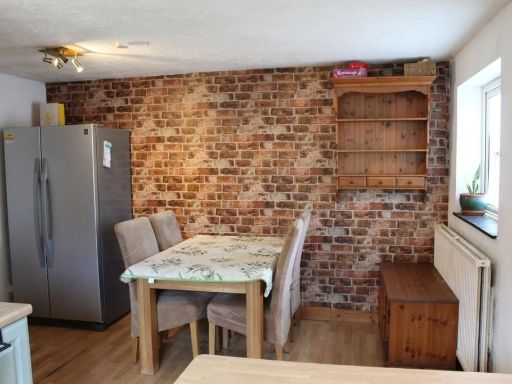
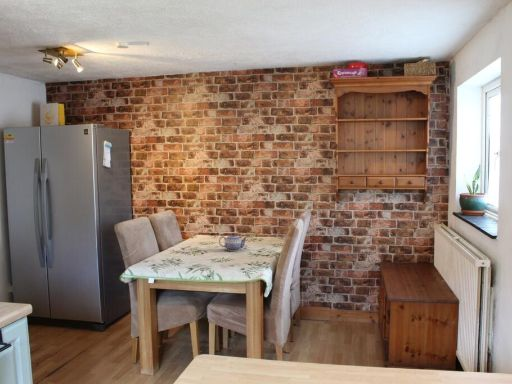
+ teapot (233, 241)
